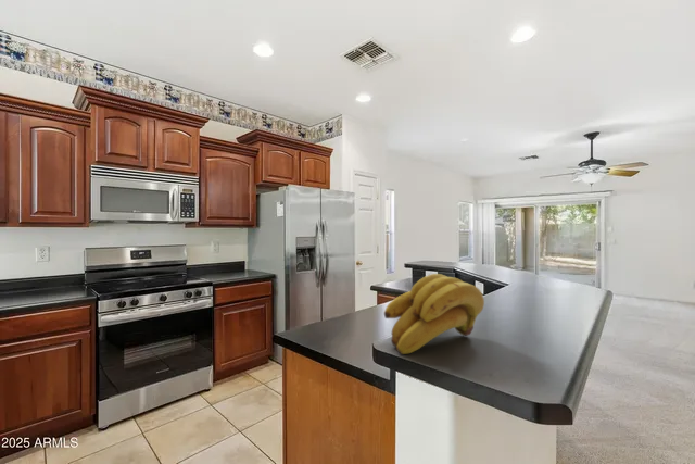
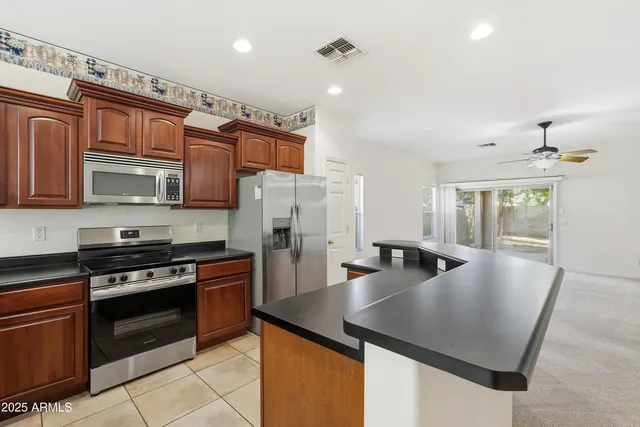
- banana bunch (433, 309)
